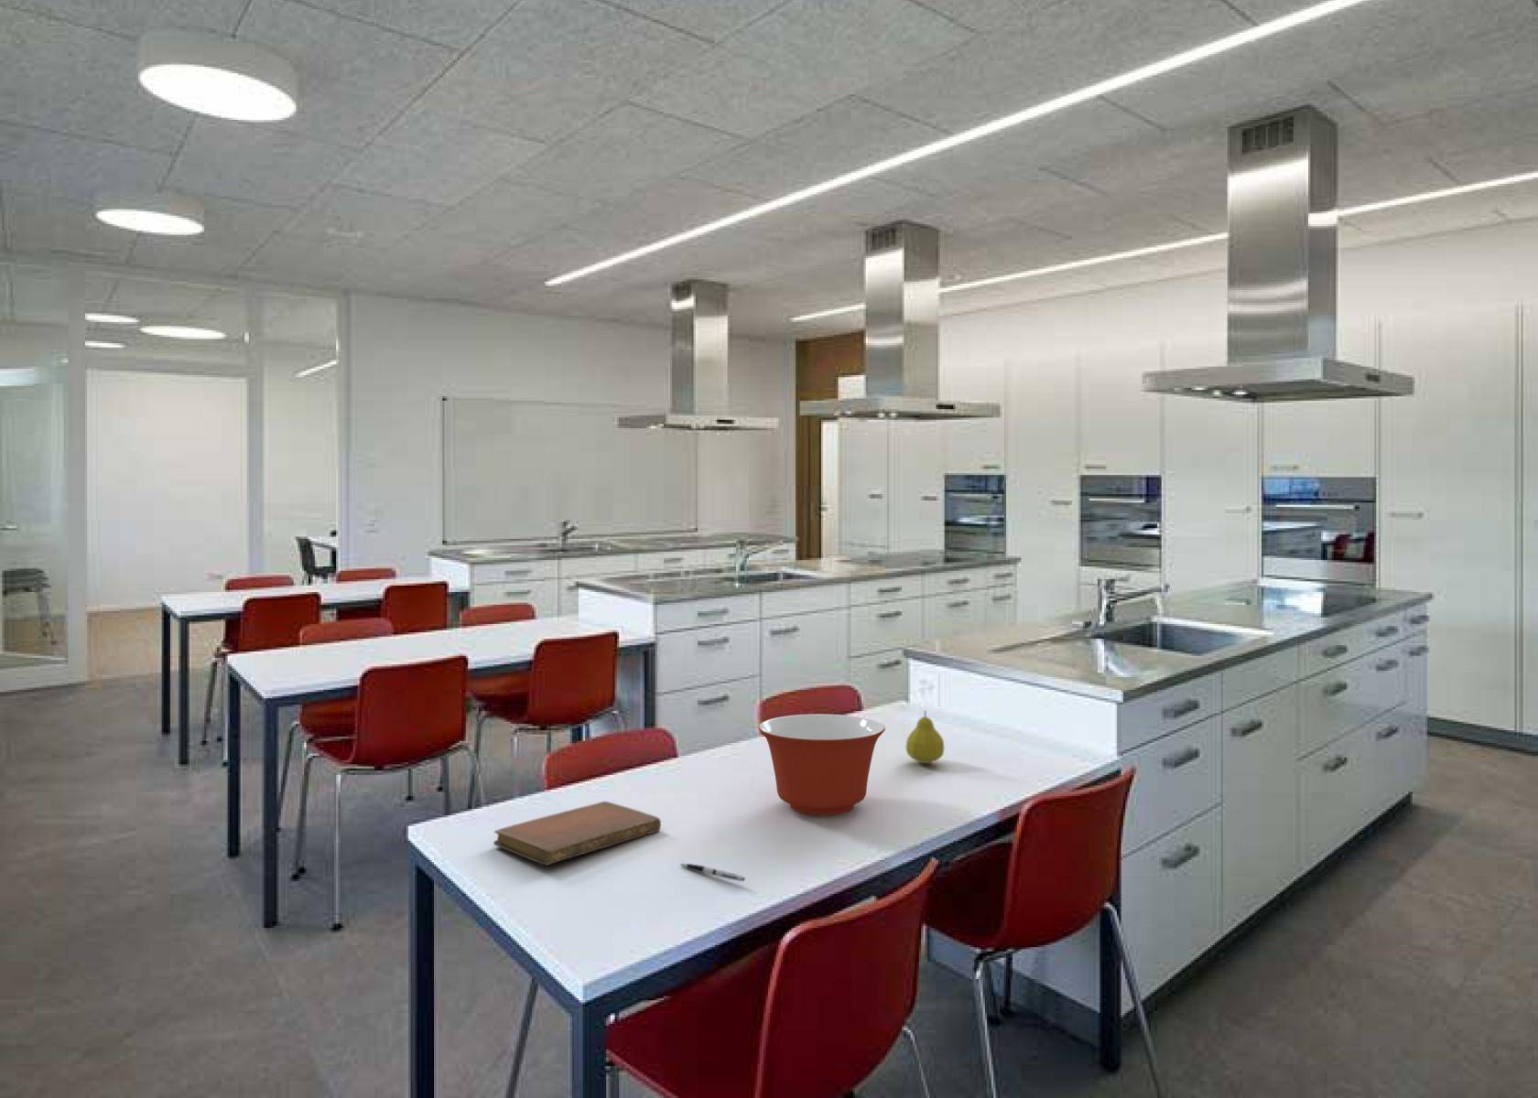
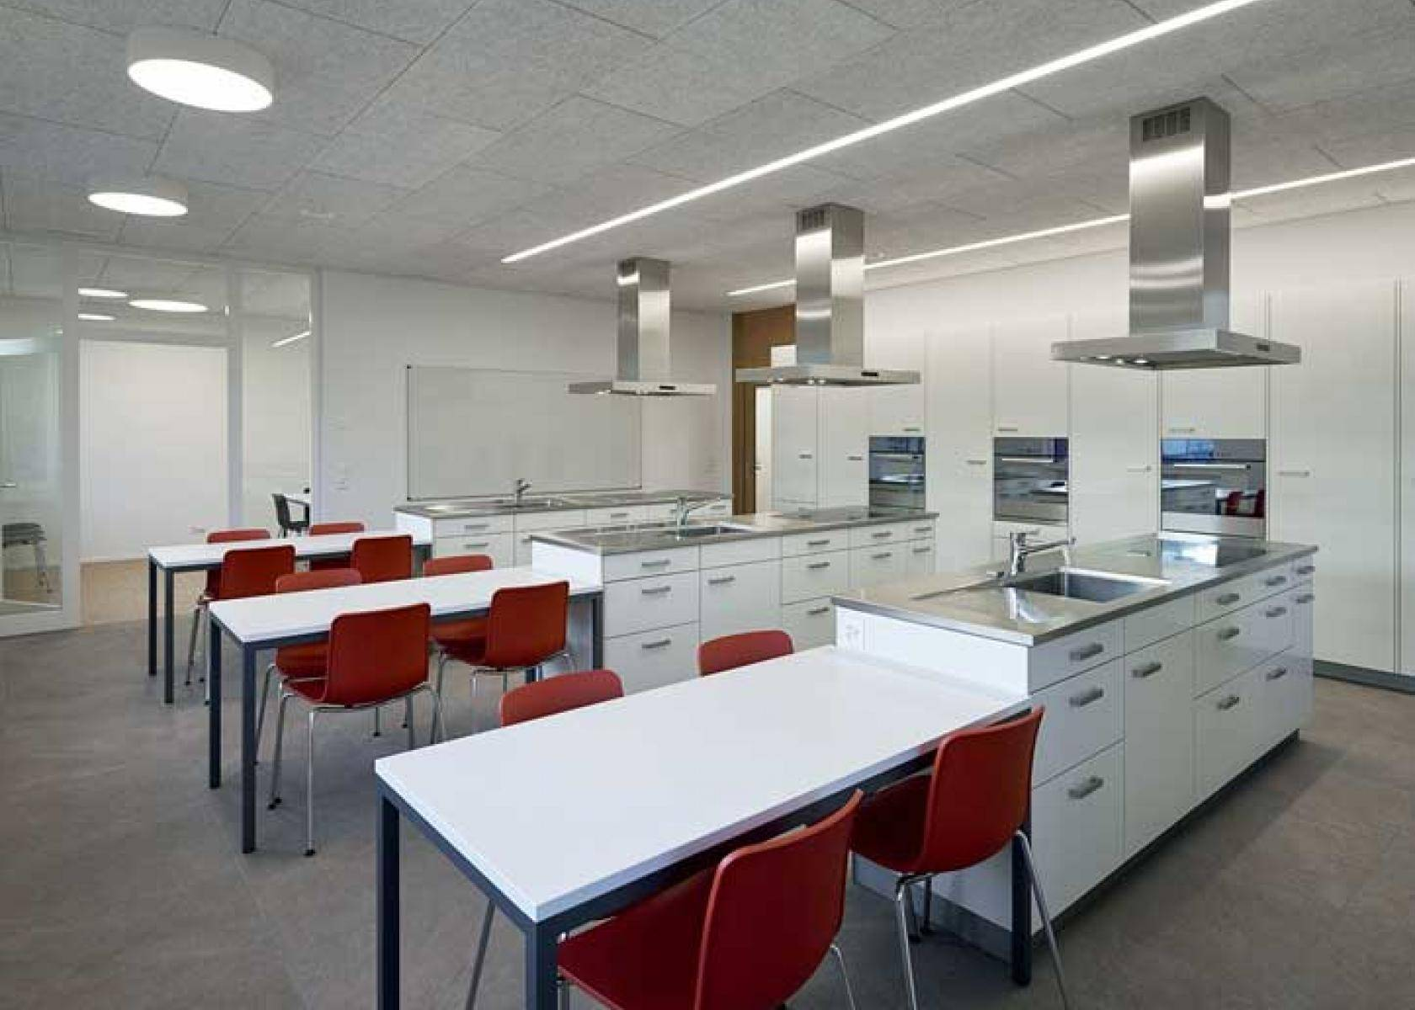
- pen (711, 871)
- mixing bowl (821, 765)
- fruit (925, 737)
- notebook (579, 829)
